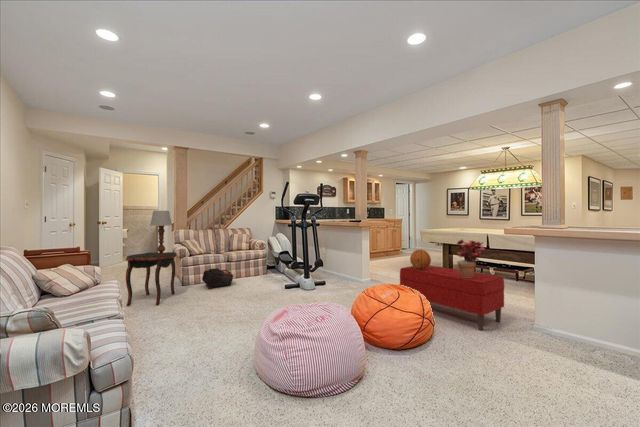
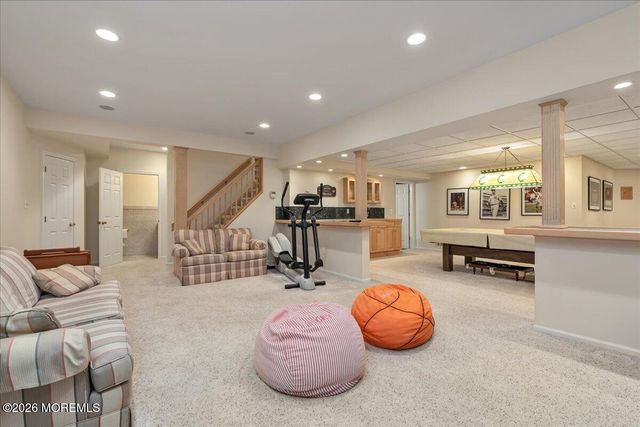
- potted plant (470, 258)
- backpack (218, 276)
- basketball (420, 259)
- table lamp (161, 233)
- side table (155, 277)
- bench (447, 292)
